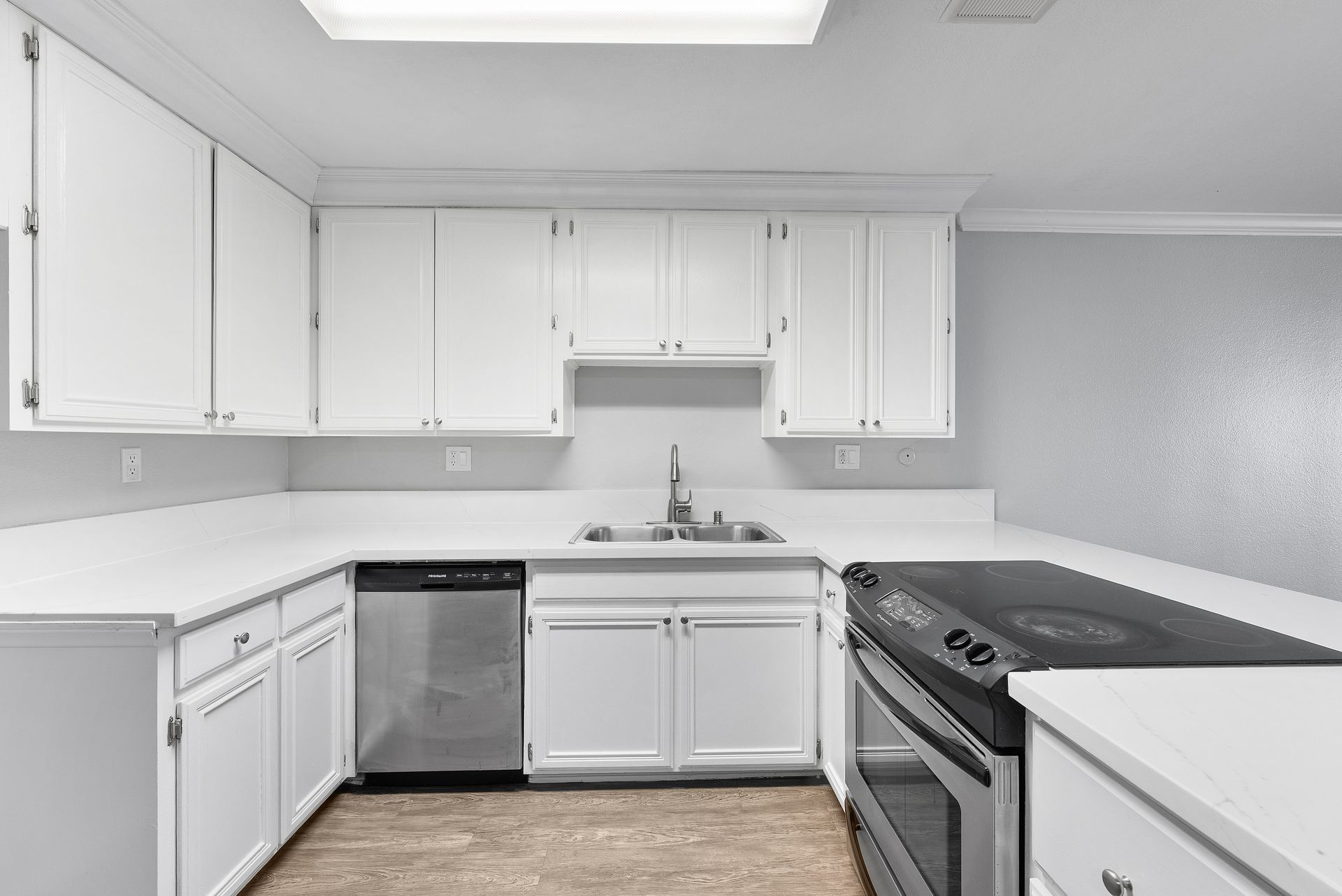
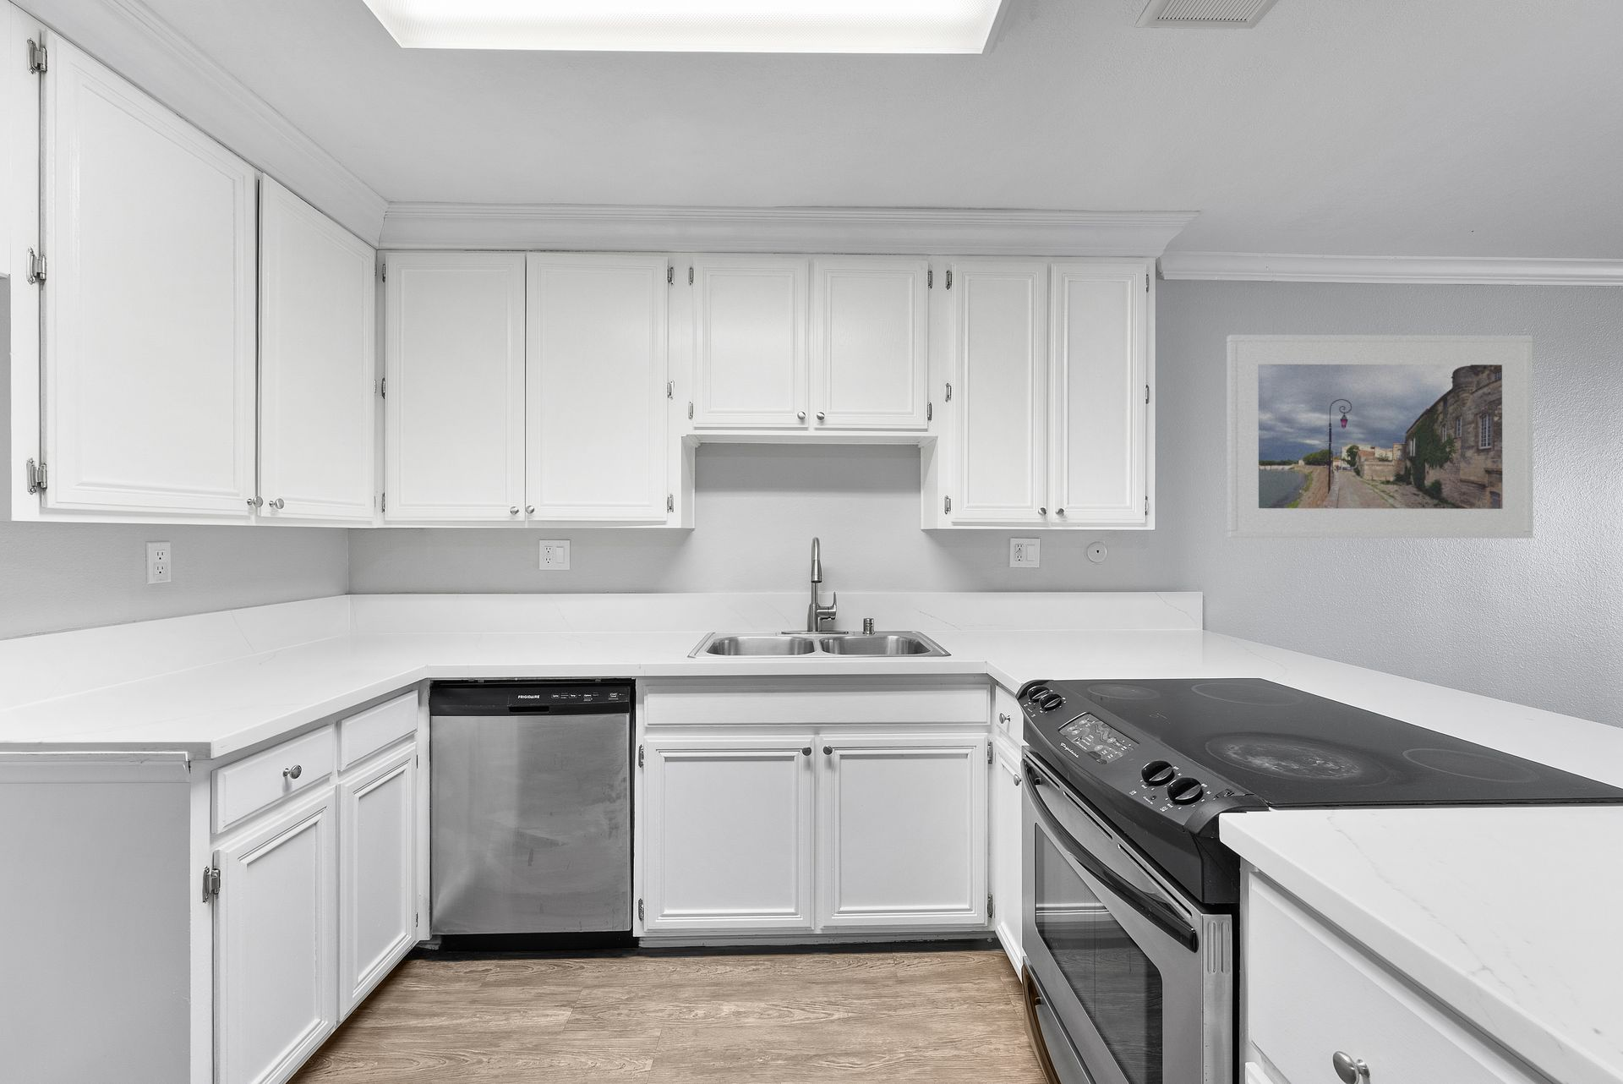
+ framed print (1379, 437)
